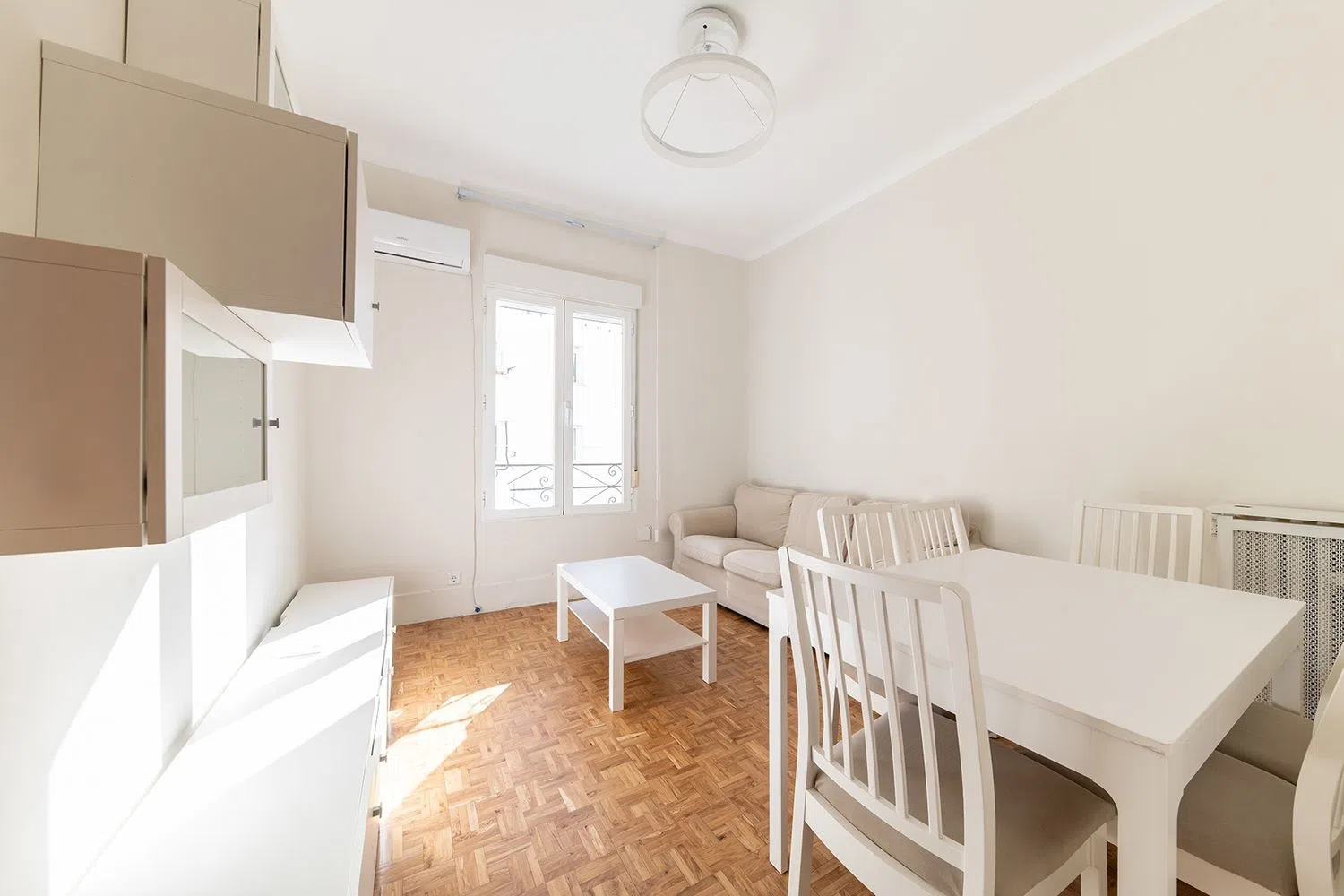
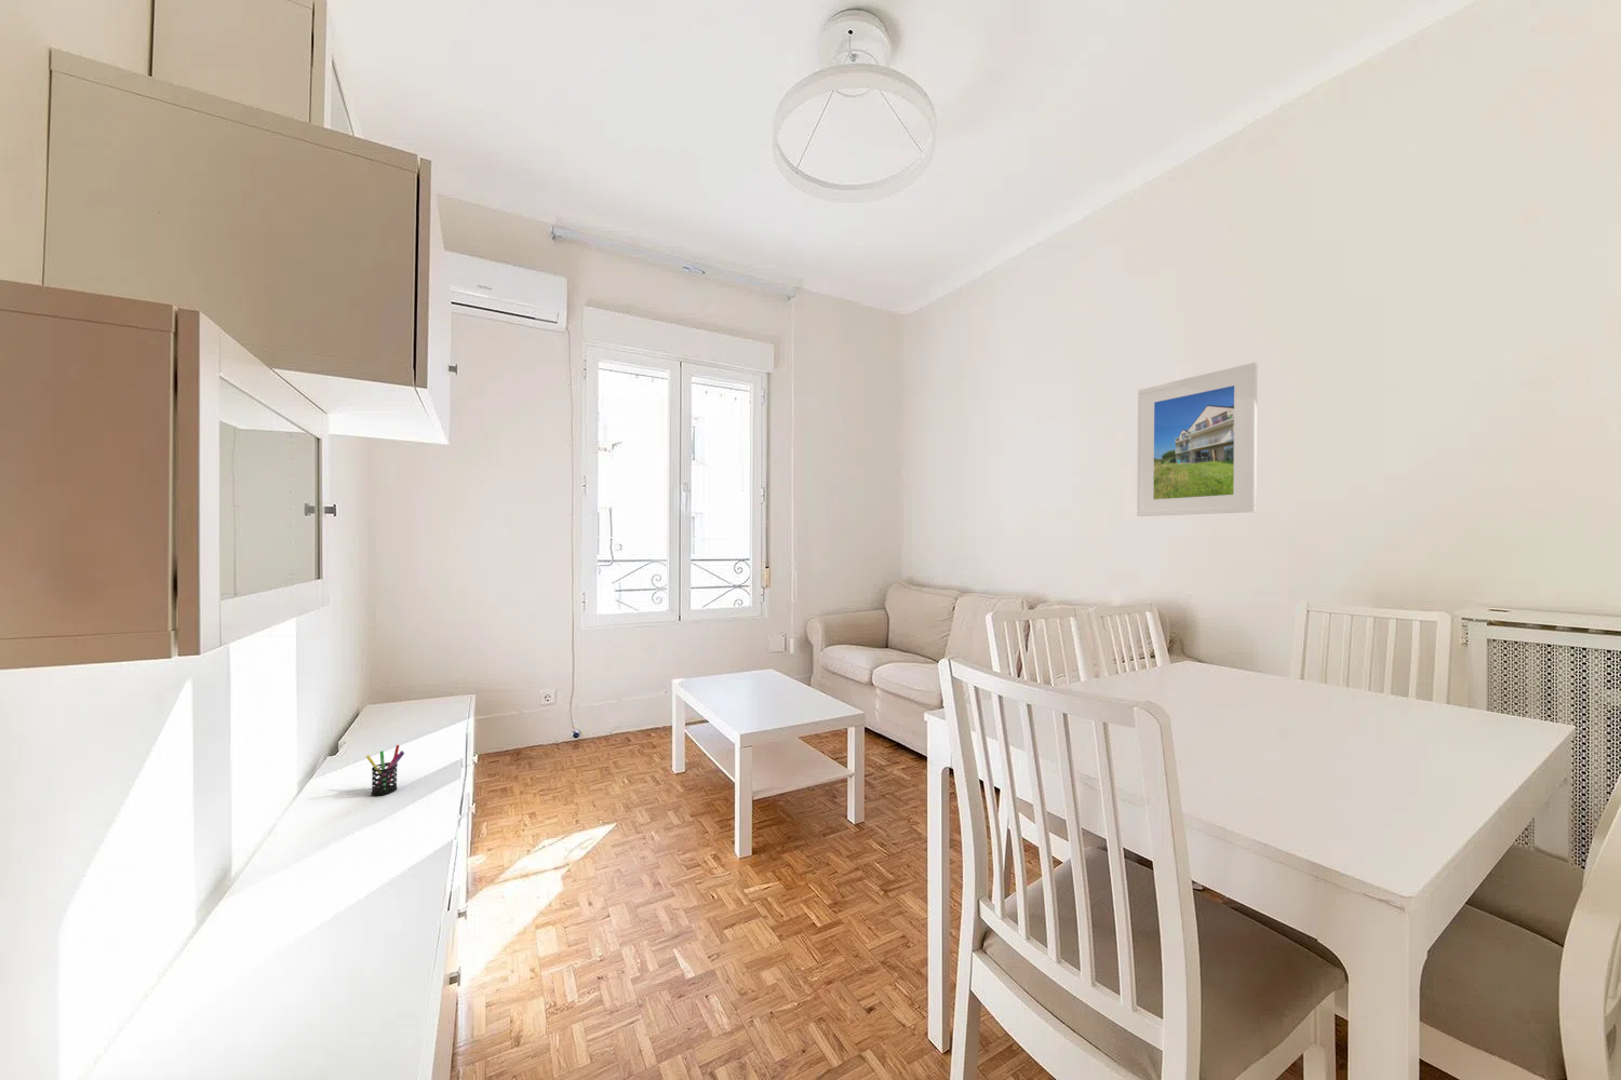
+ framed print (1192, 445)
+ pen holder (385, 768)
